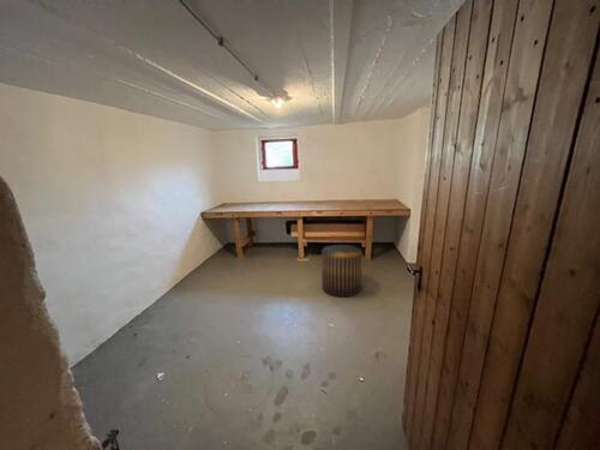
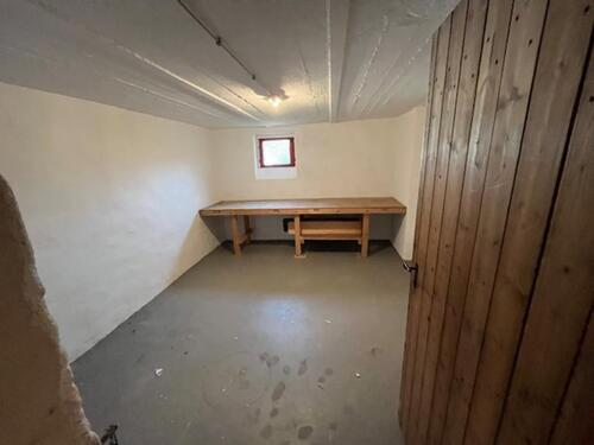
- stool (341, 269)
